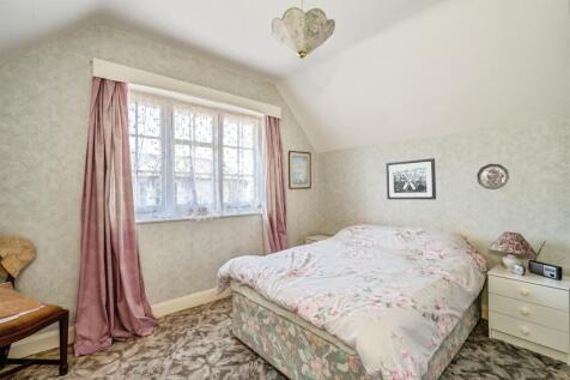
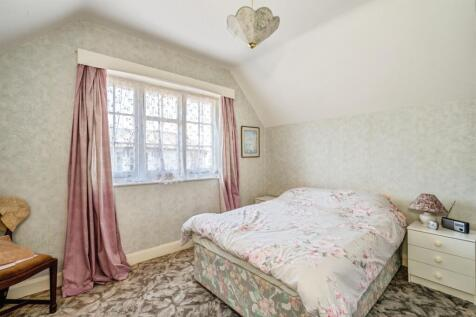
- decorative plate (492, 176)
- wall art (408, 180)
